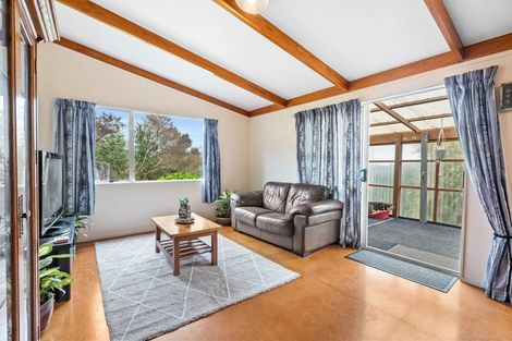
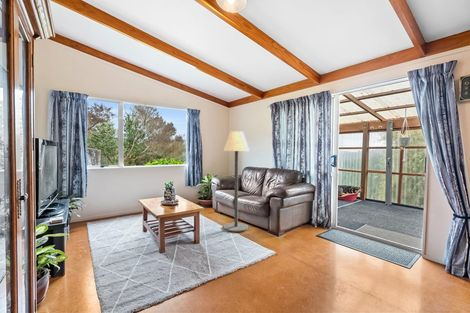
+ floor lamp (236, 180)
